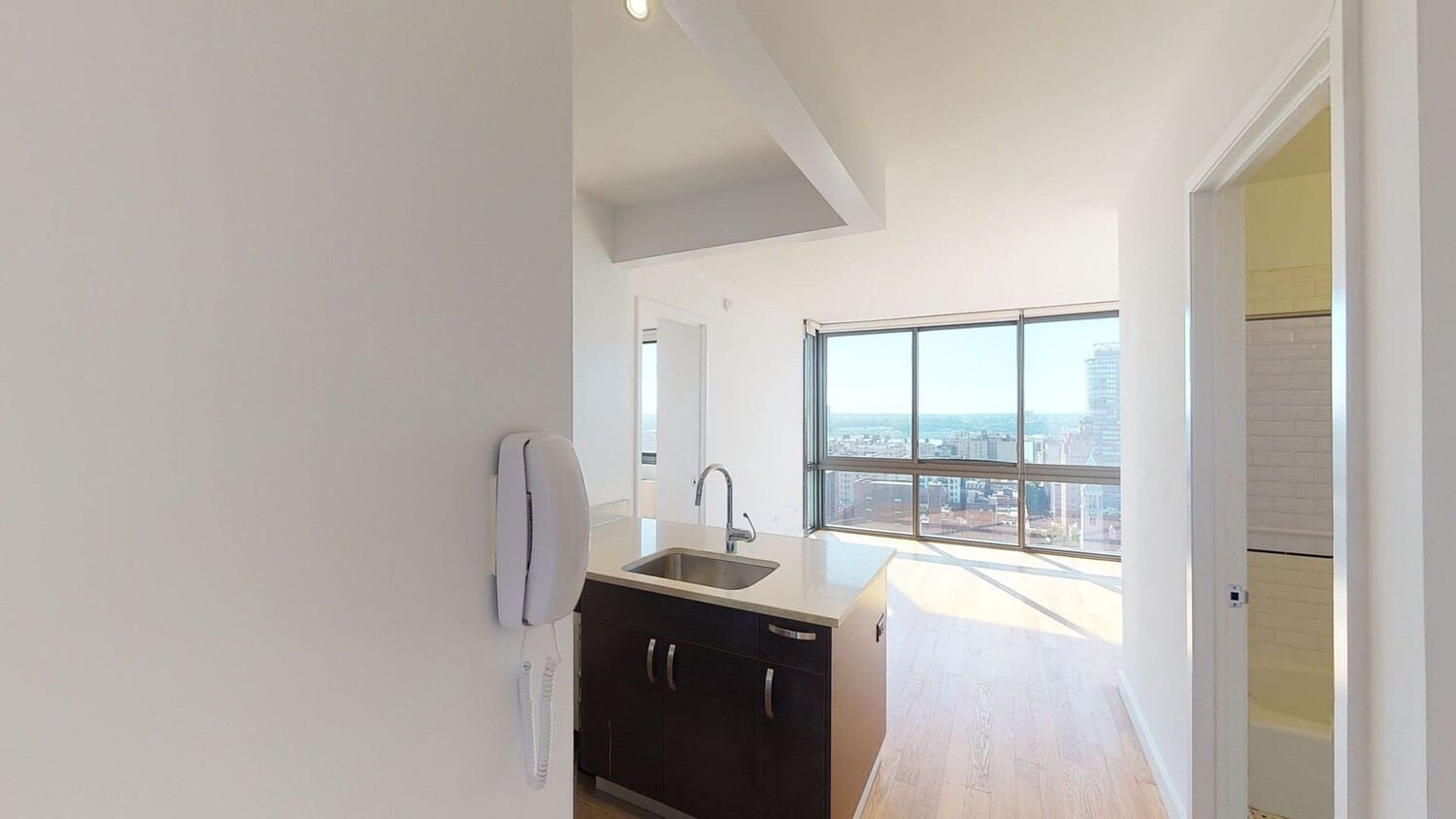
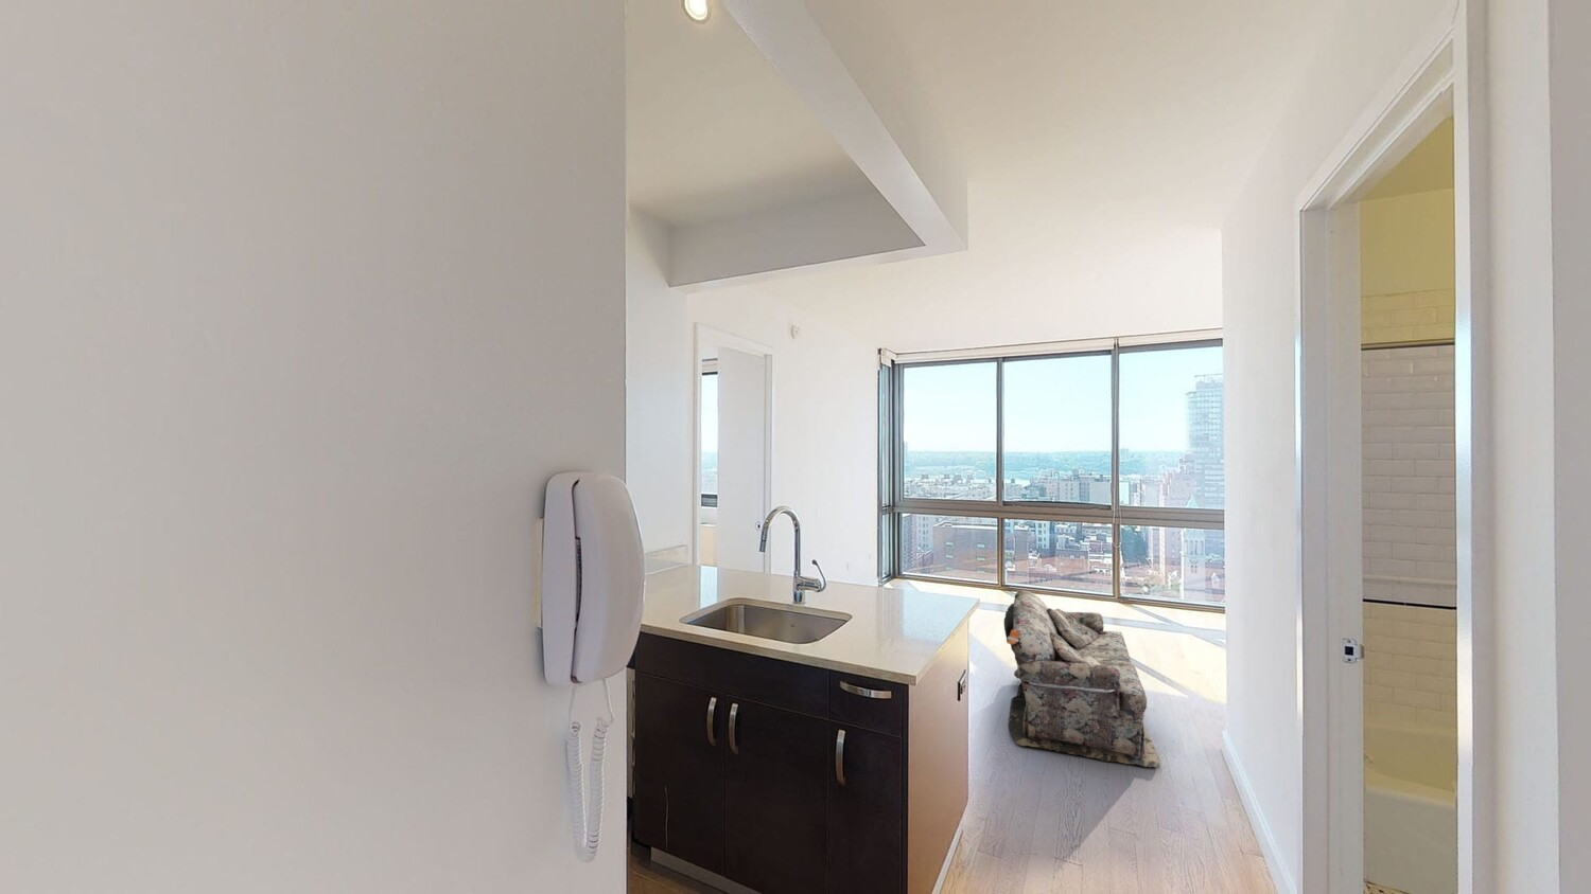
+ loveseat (1070, 660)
